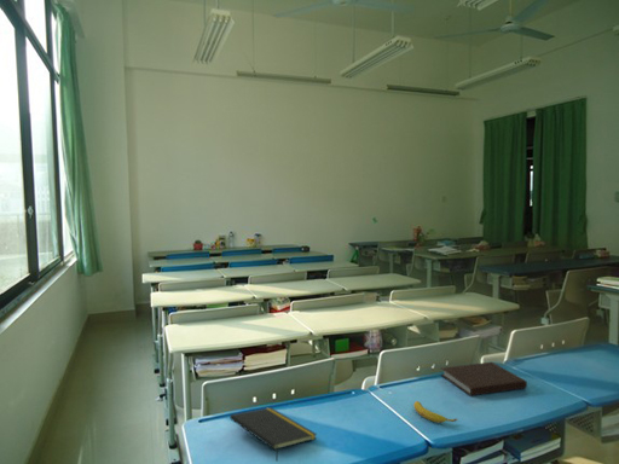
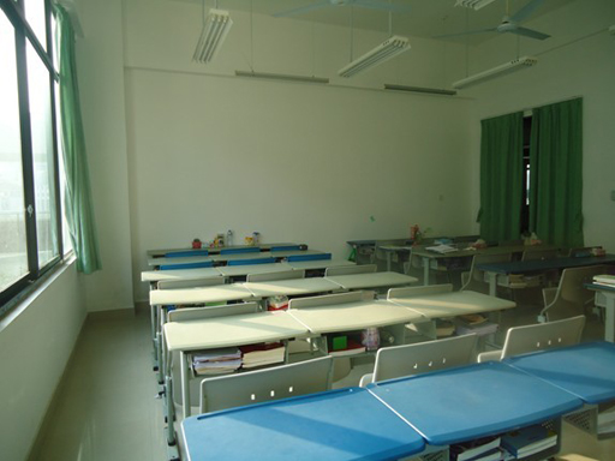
- banana (432, 412)
- notebook (481, 377)
- notepad (272, 425)
